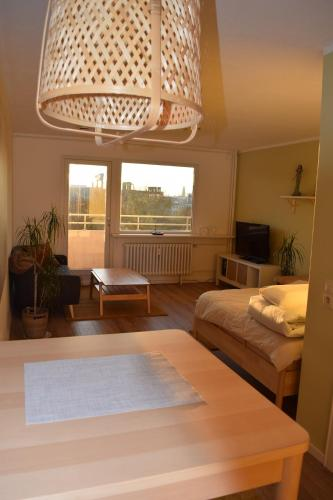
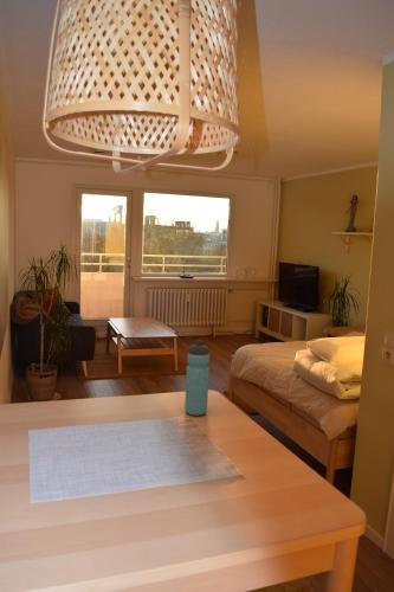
+ water bottle (196, 377)
